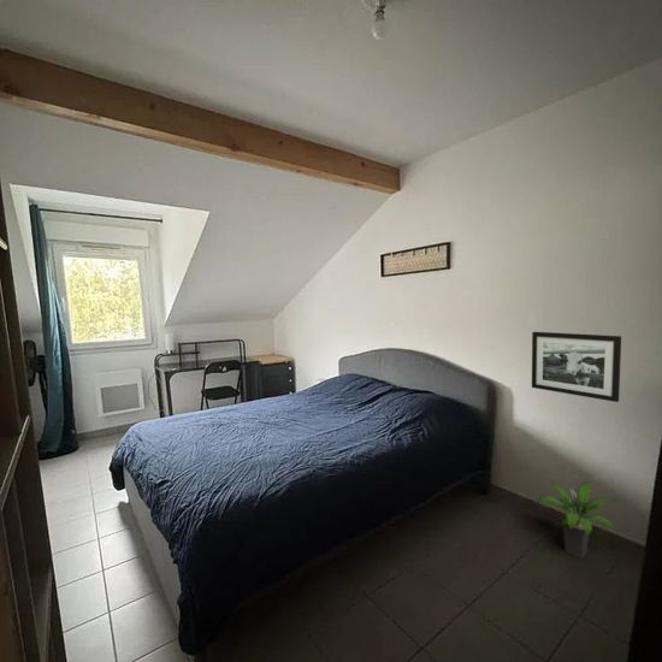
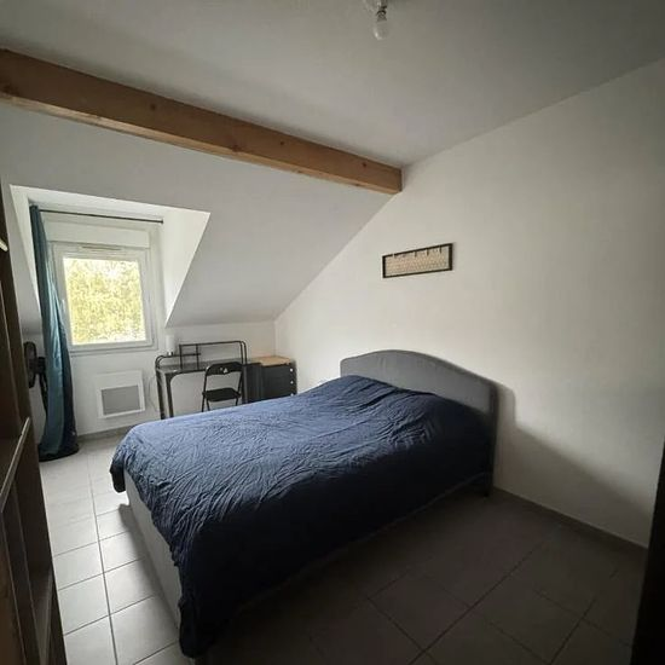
- picture frame (572, 363)
- potted plant (575, 519)
